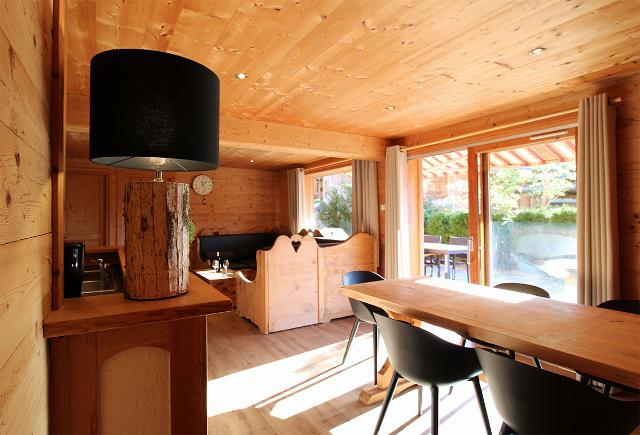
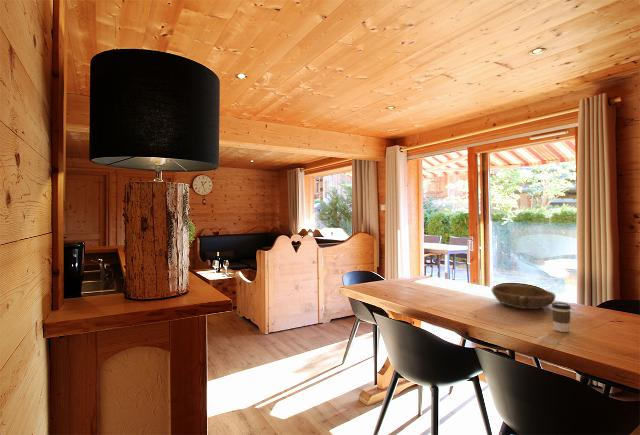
+ bowl (522, 297)
+ coffee cup (561, 316)
